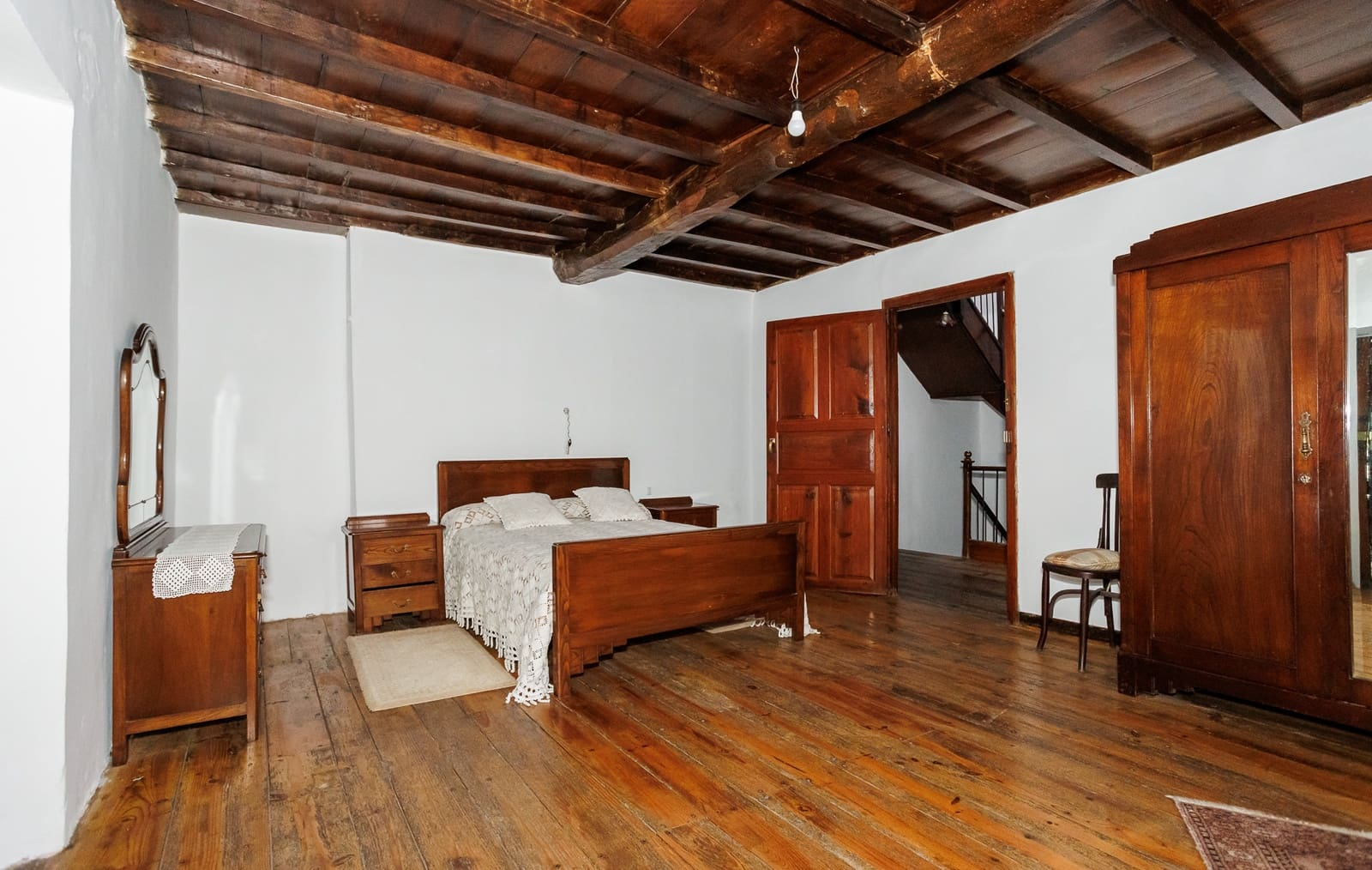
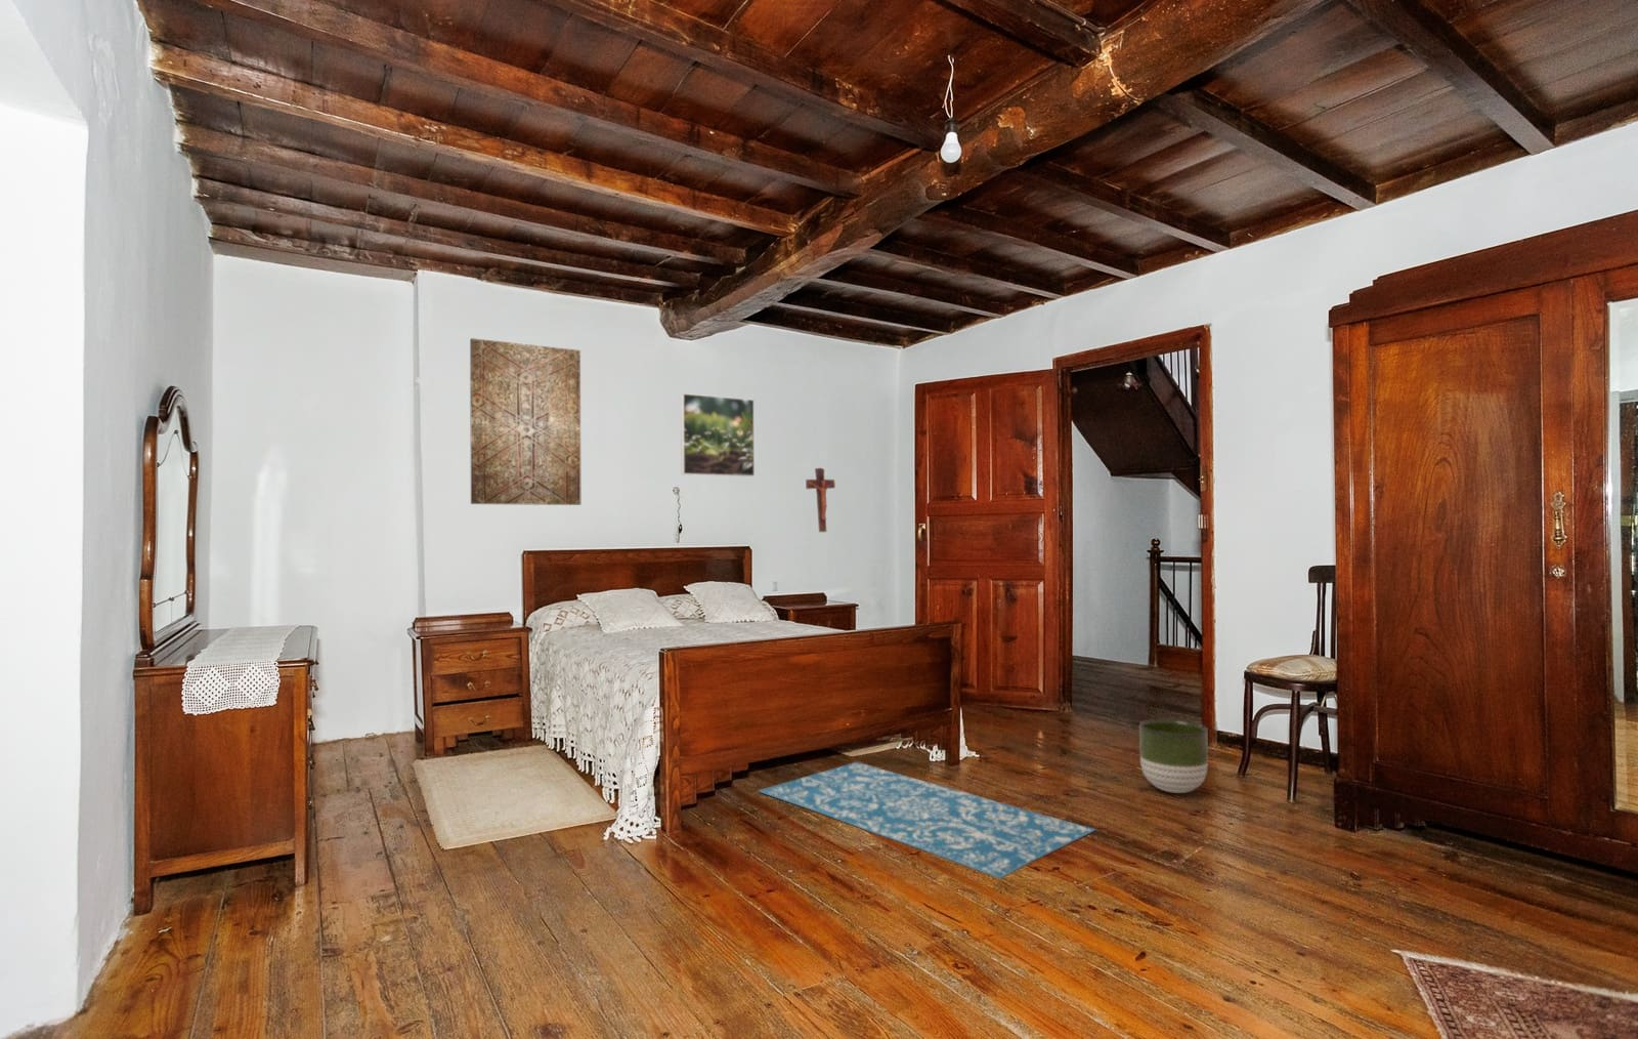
+ planter (1174, 757)
+ rug (915, 809)
+ crucifix (823, 499)
+ wall art (528, 424)
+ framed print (719, 436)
